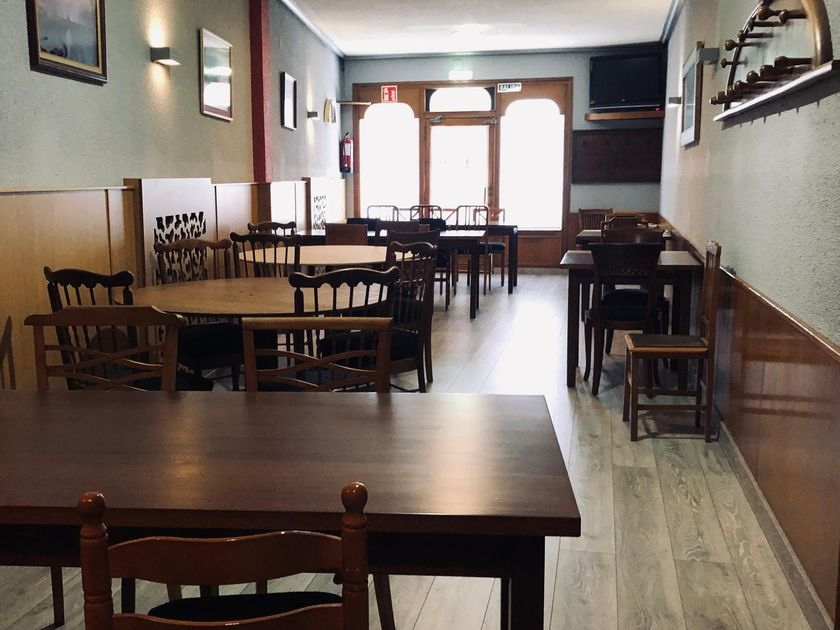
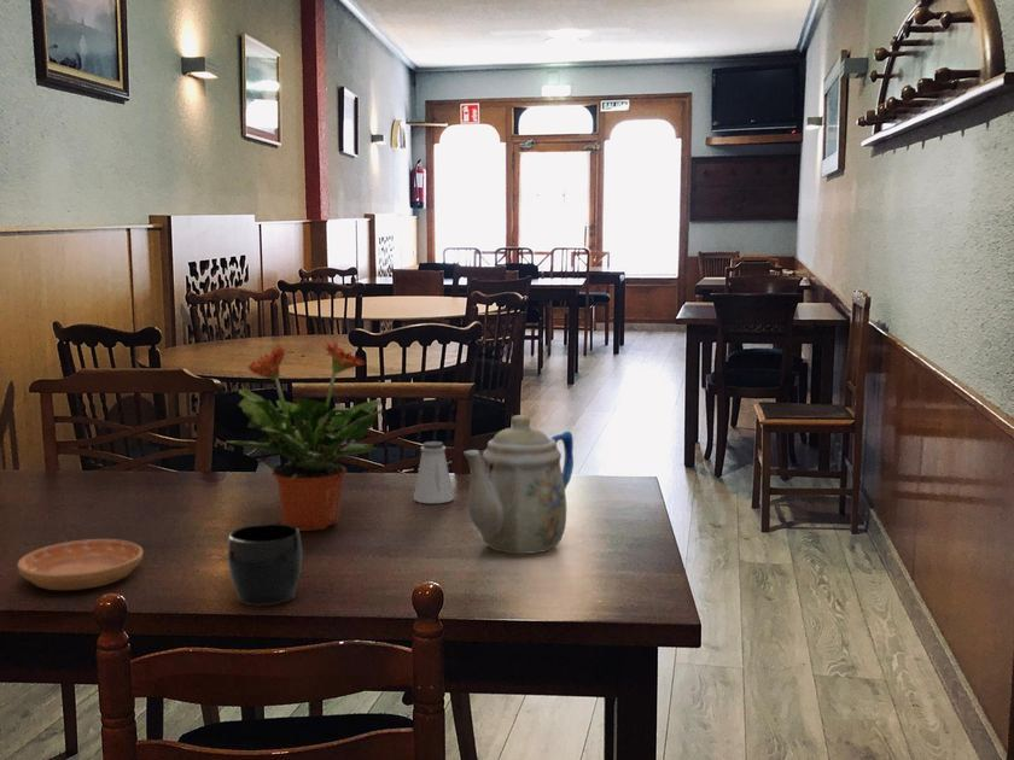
+ saltshaker (433, 470)
+ teapot (521, 480)
+ saucer (81, 565)
+ potted plant (307, 432)
+ mug (269, 561)
